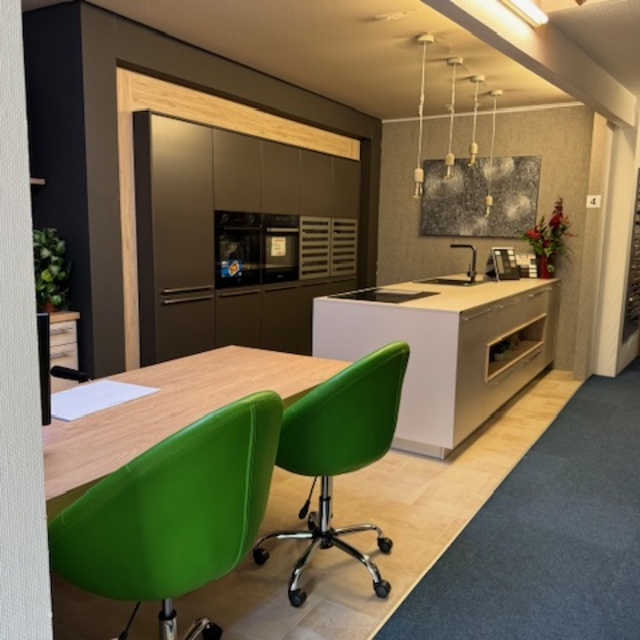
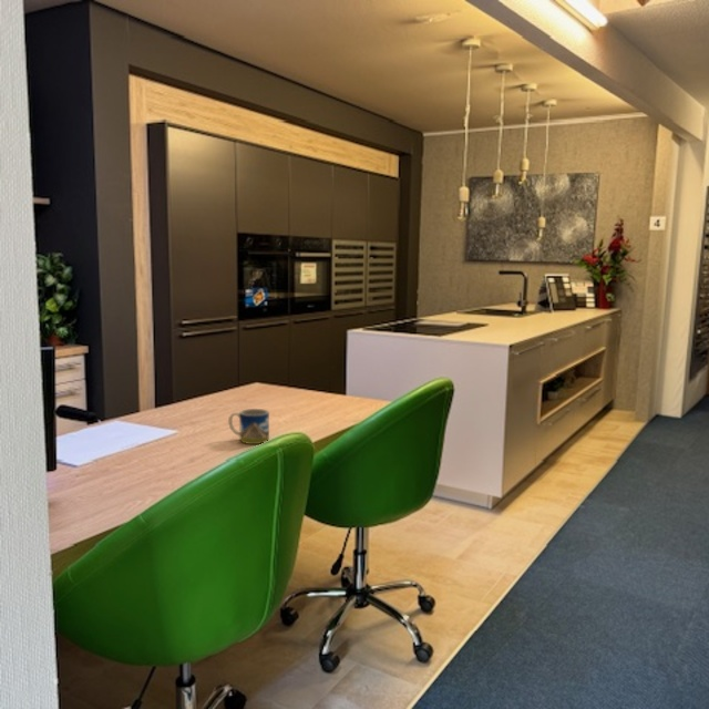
+ mug (248, 425)
